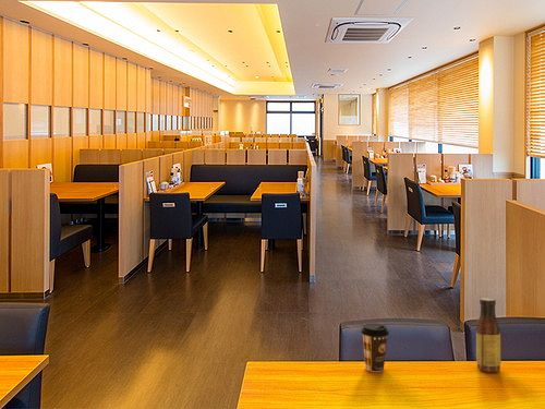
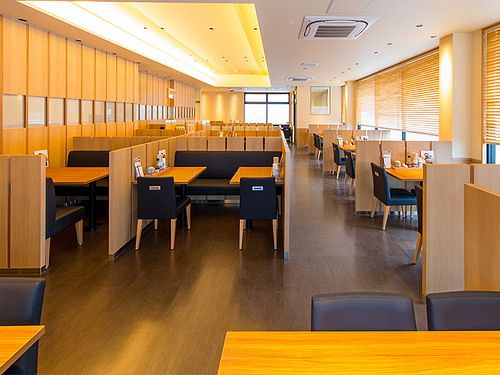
- coffee cup (374, 347)
- sauce bottle (488, 334)
